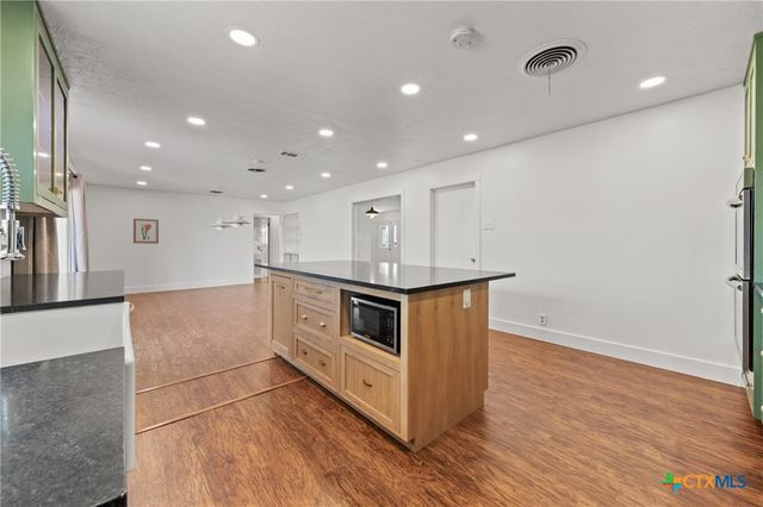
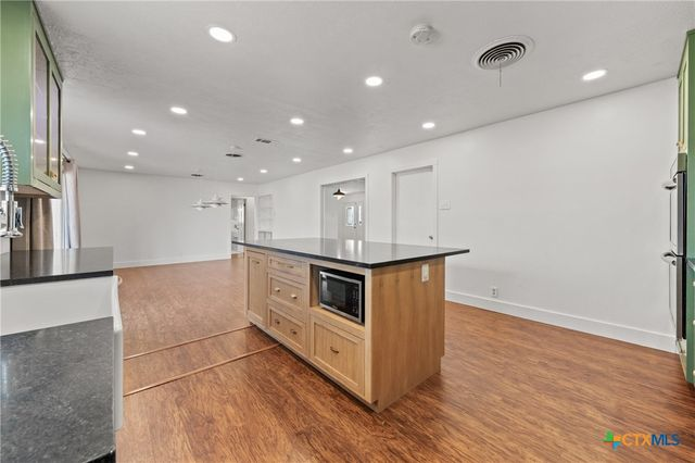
- wall art (145, 231)
